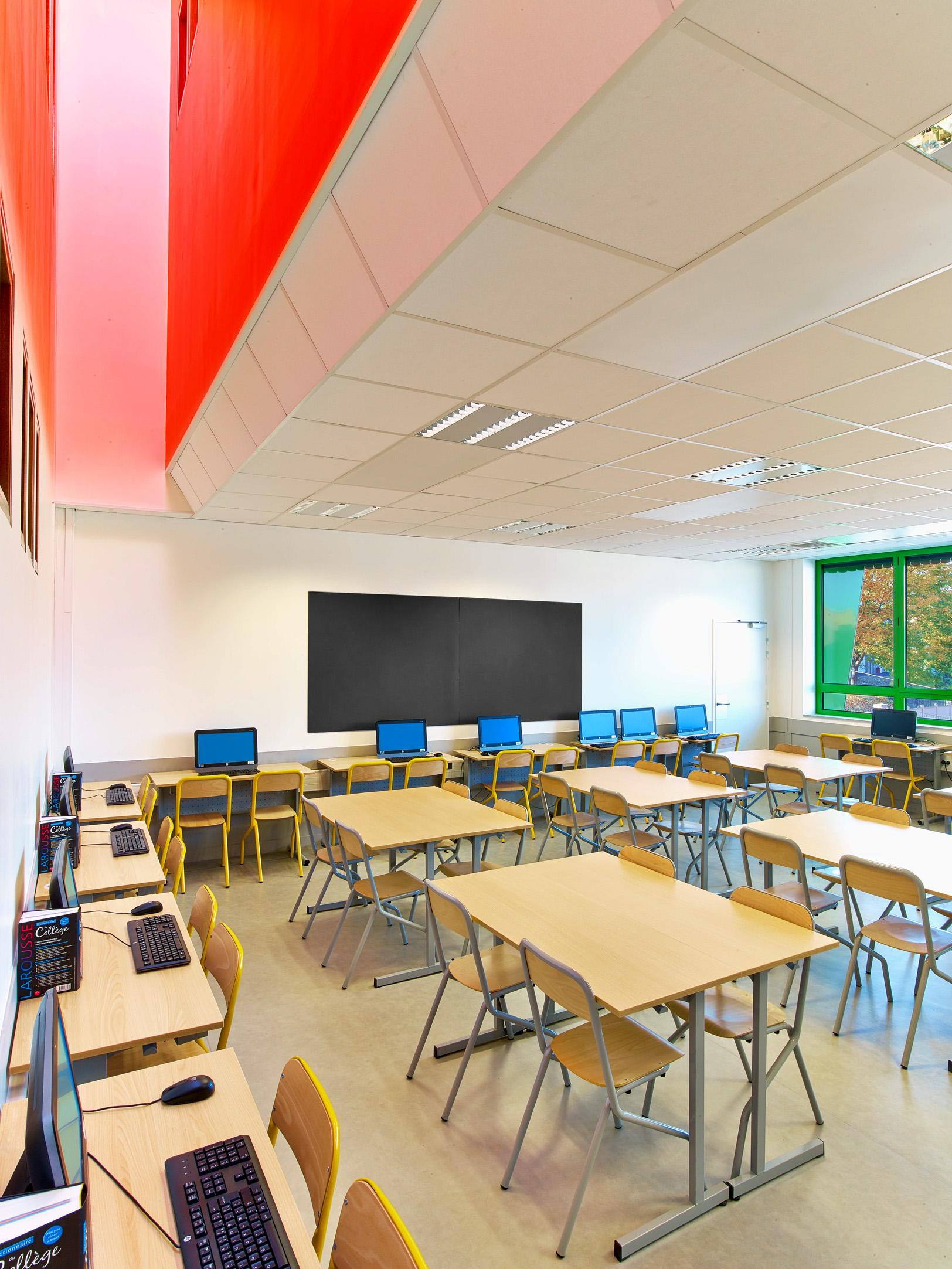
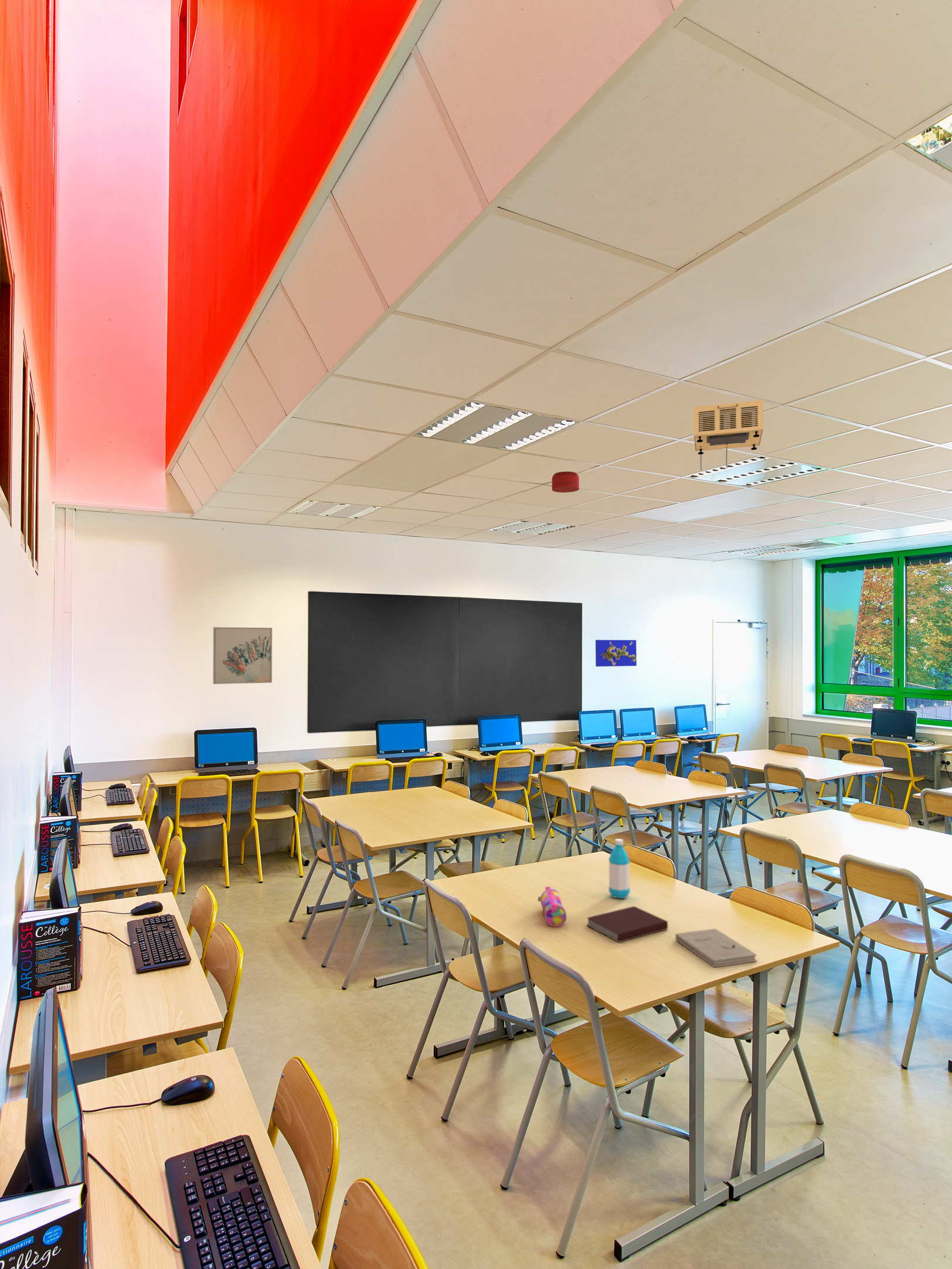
+ wall art (243, 655)
+ book (715, 947)
+ water bottle (619, 867)
+ pencil case (552, 906)
+ notebook (627, 923)
+ projector (727, 433)
+ smoke detector (565, 481)
+ world map (617, 653)
